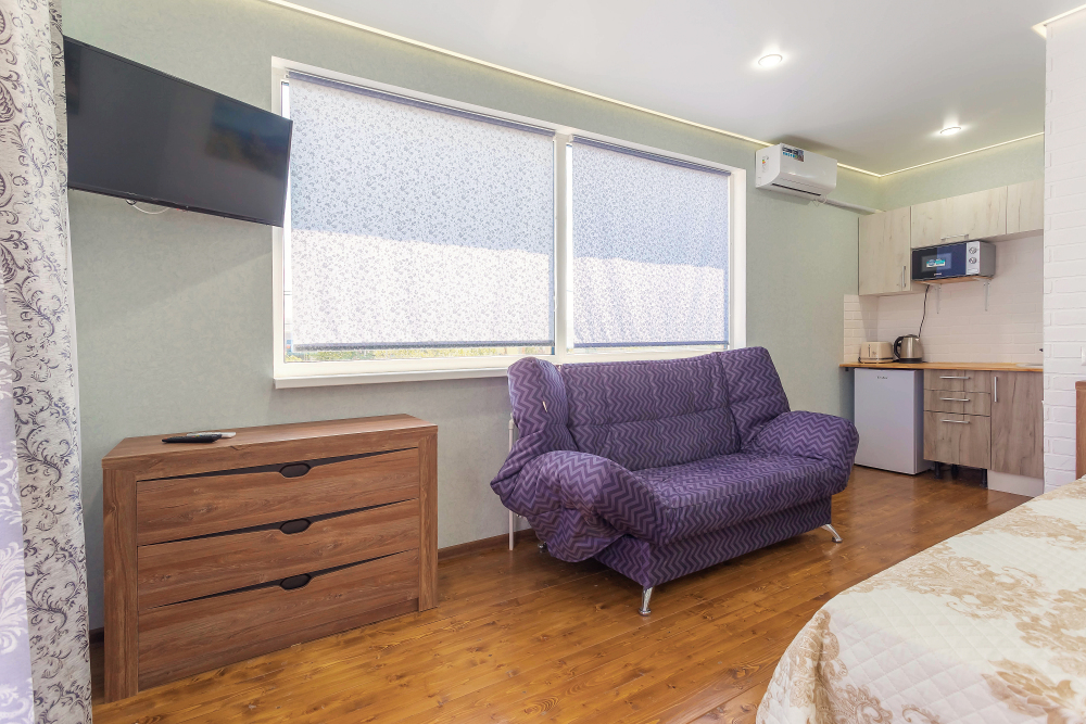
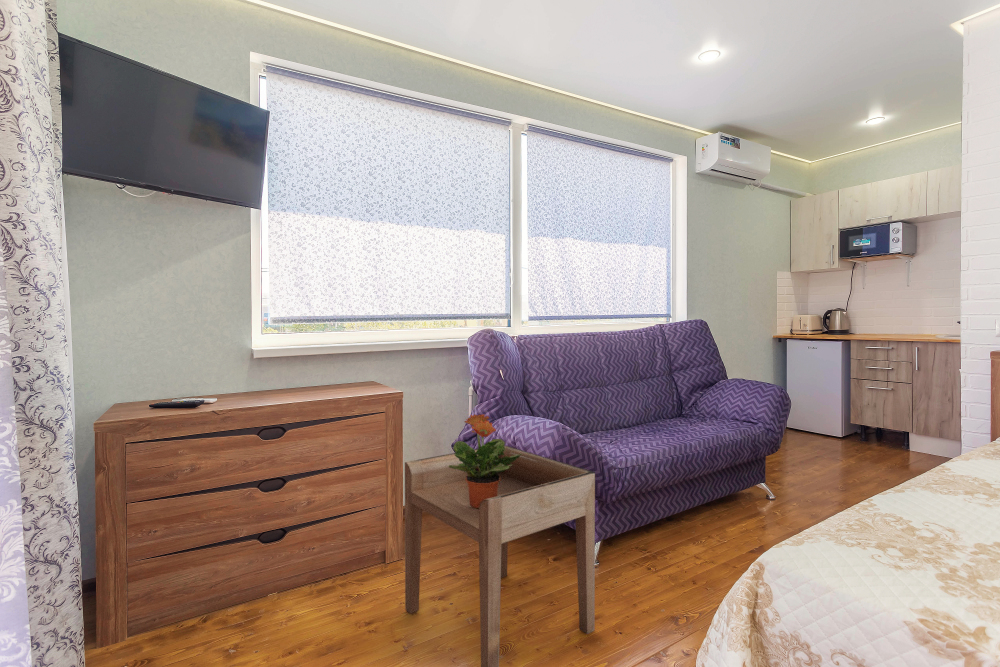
+ side table (496, 543)
+ potted plant (481, 460)
